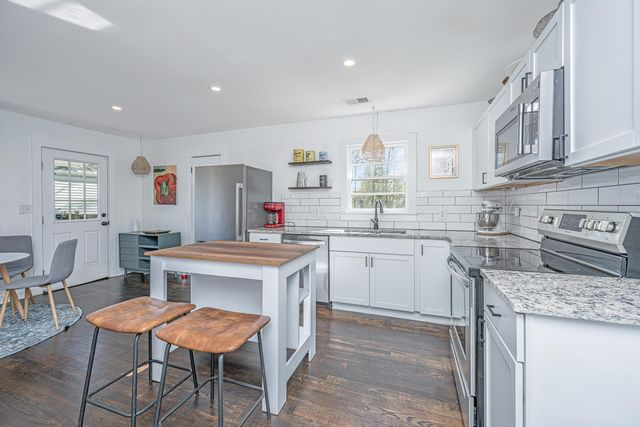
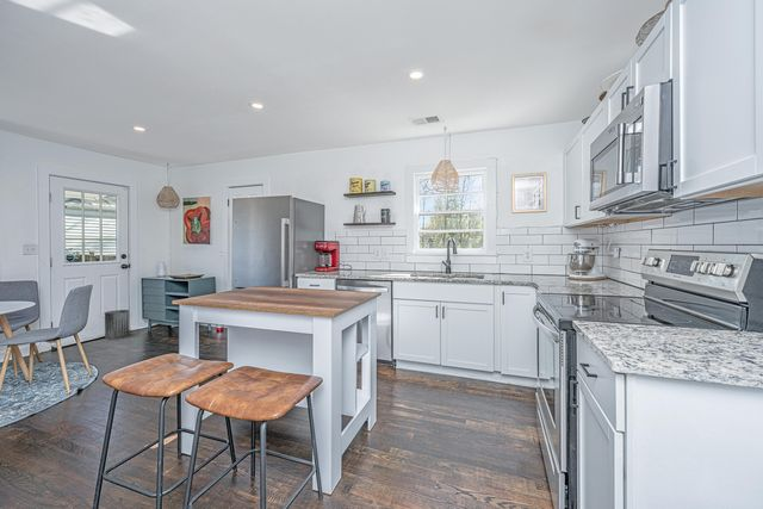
+ trash can (117, 323)
